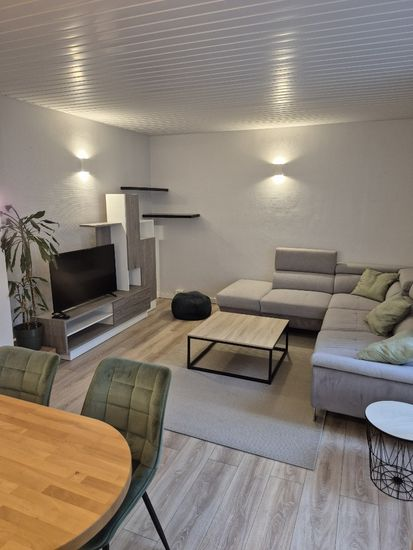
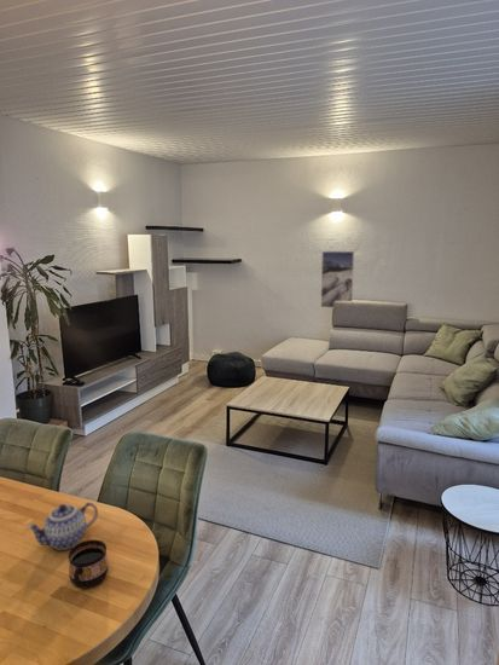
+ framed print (336, 279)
+ teapot (64, 524)
+ cup (86, 565)
